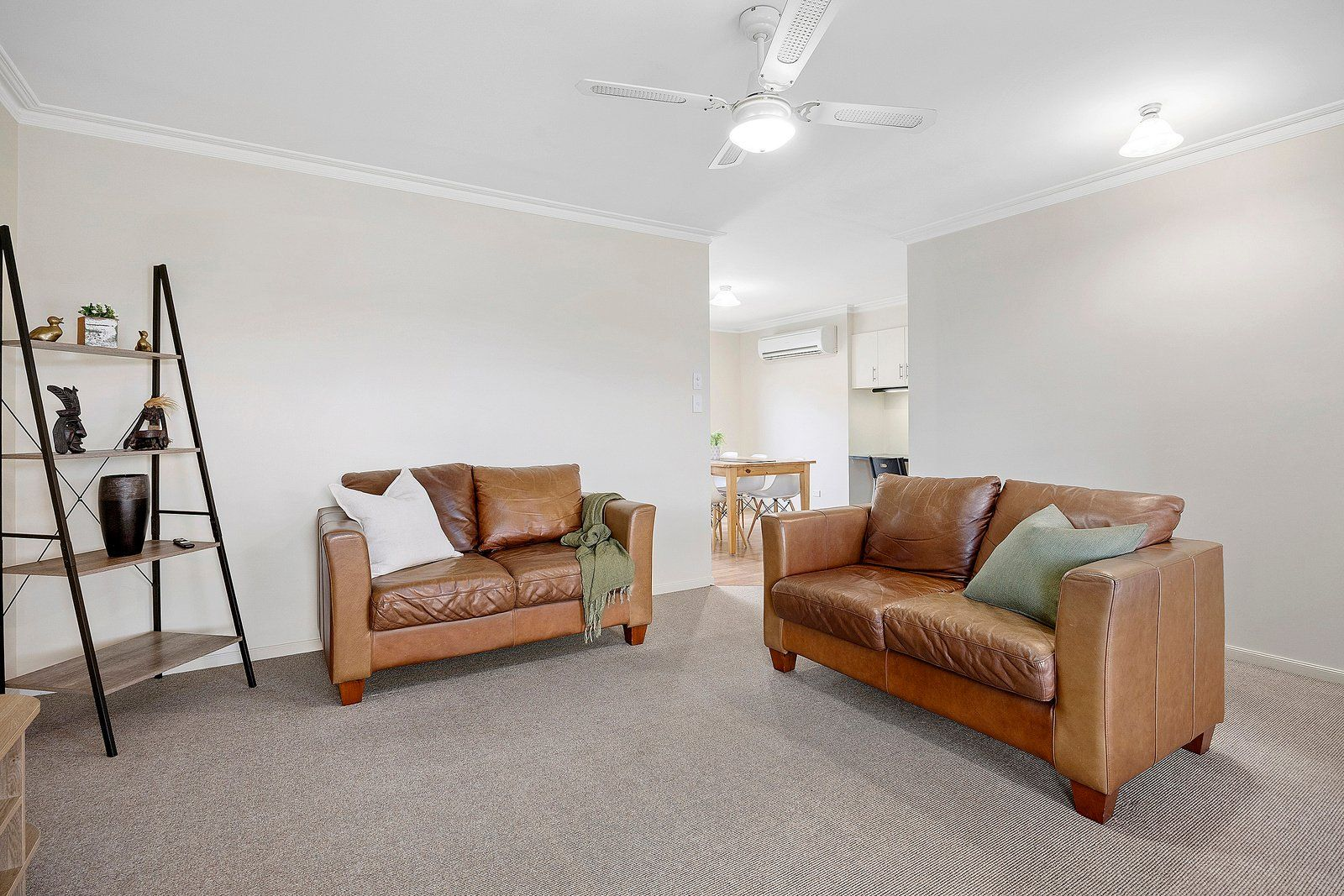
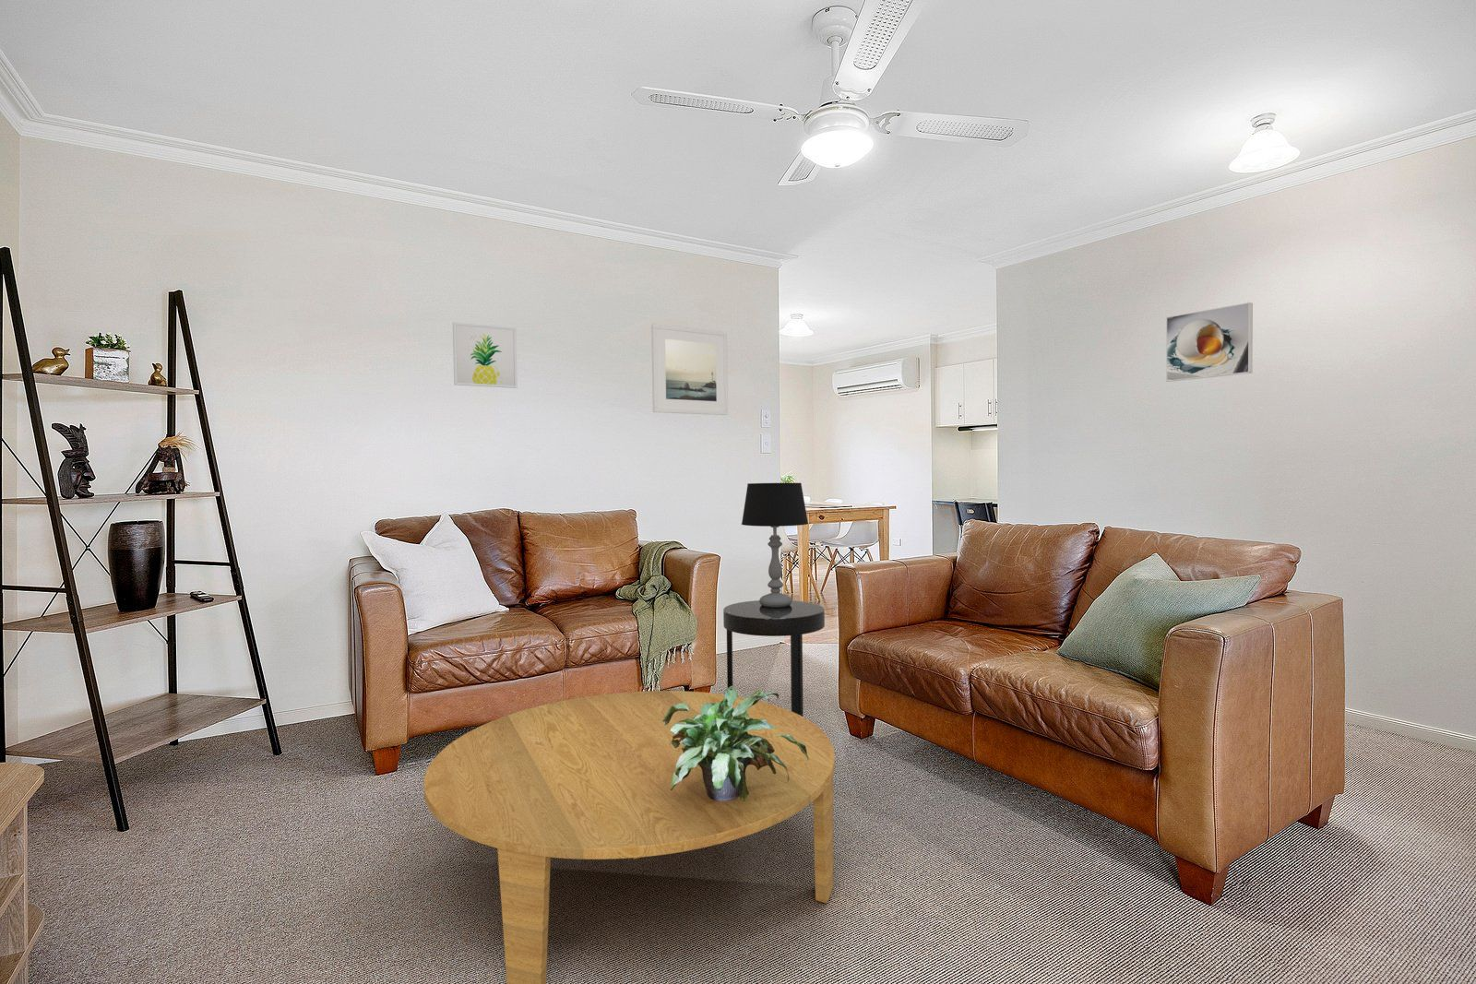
+ table lamp (775, 544)
+ side table (791, 677)
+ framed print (690, 371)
+ wall art (485, 356)
+ coffee table (637, 805)
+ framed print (1207, 343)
+ potted plant (727, 741)
